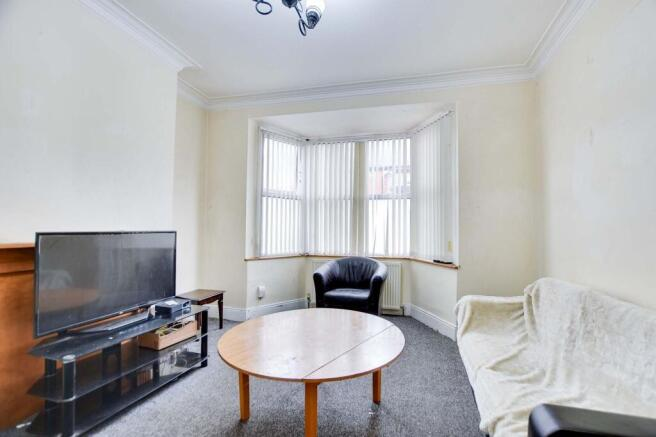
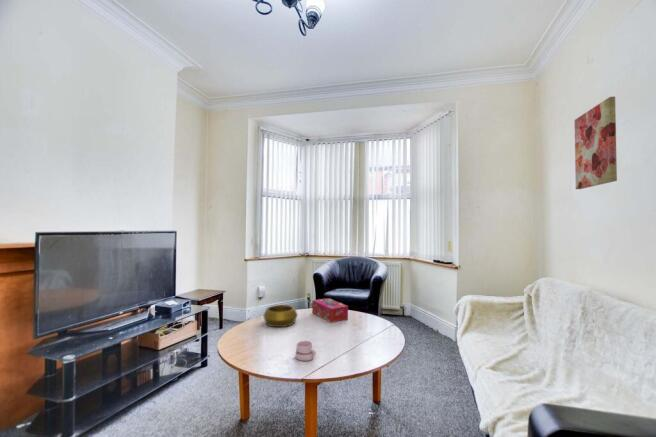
+ tissue box (329, 309)
+ wall art (593, 147)
+ decorative bowl (280, 315)
+ mug (305, 350)
